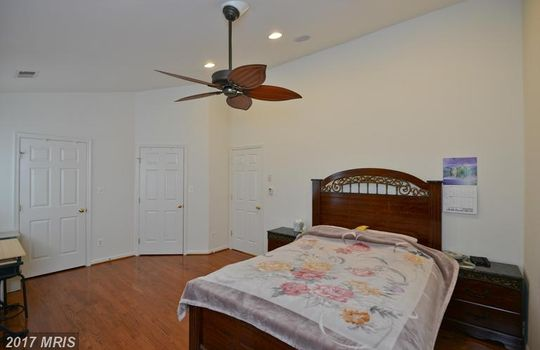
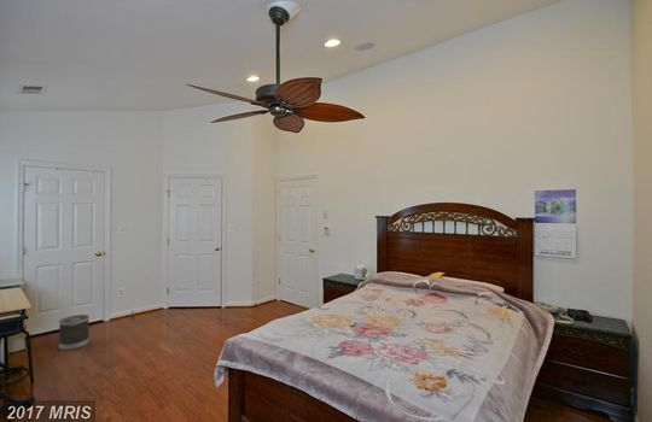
+ wastebasket (74, 332)
